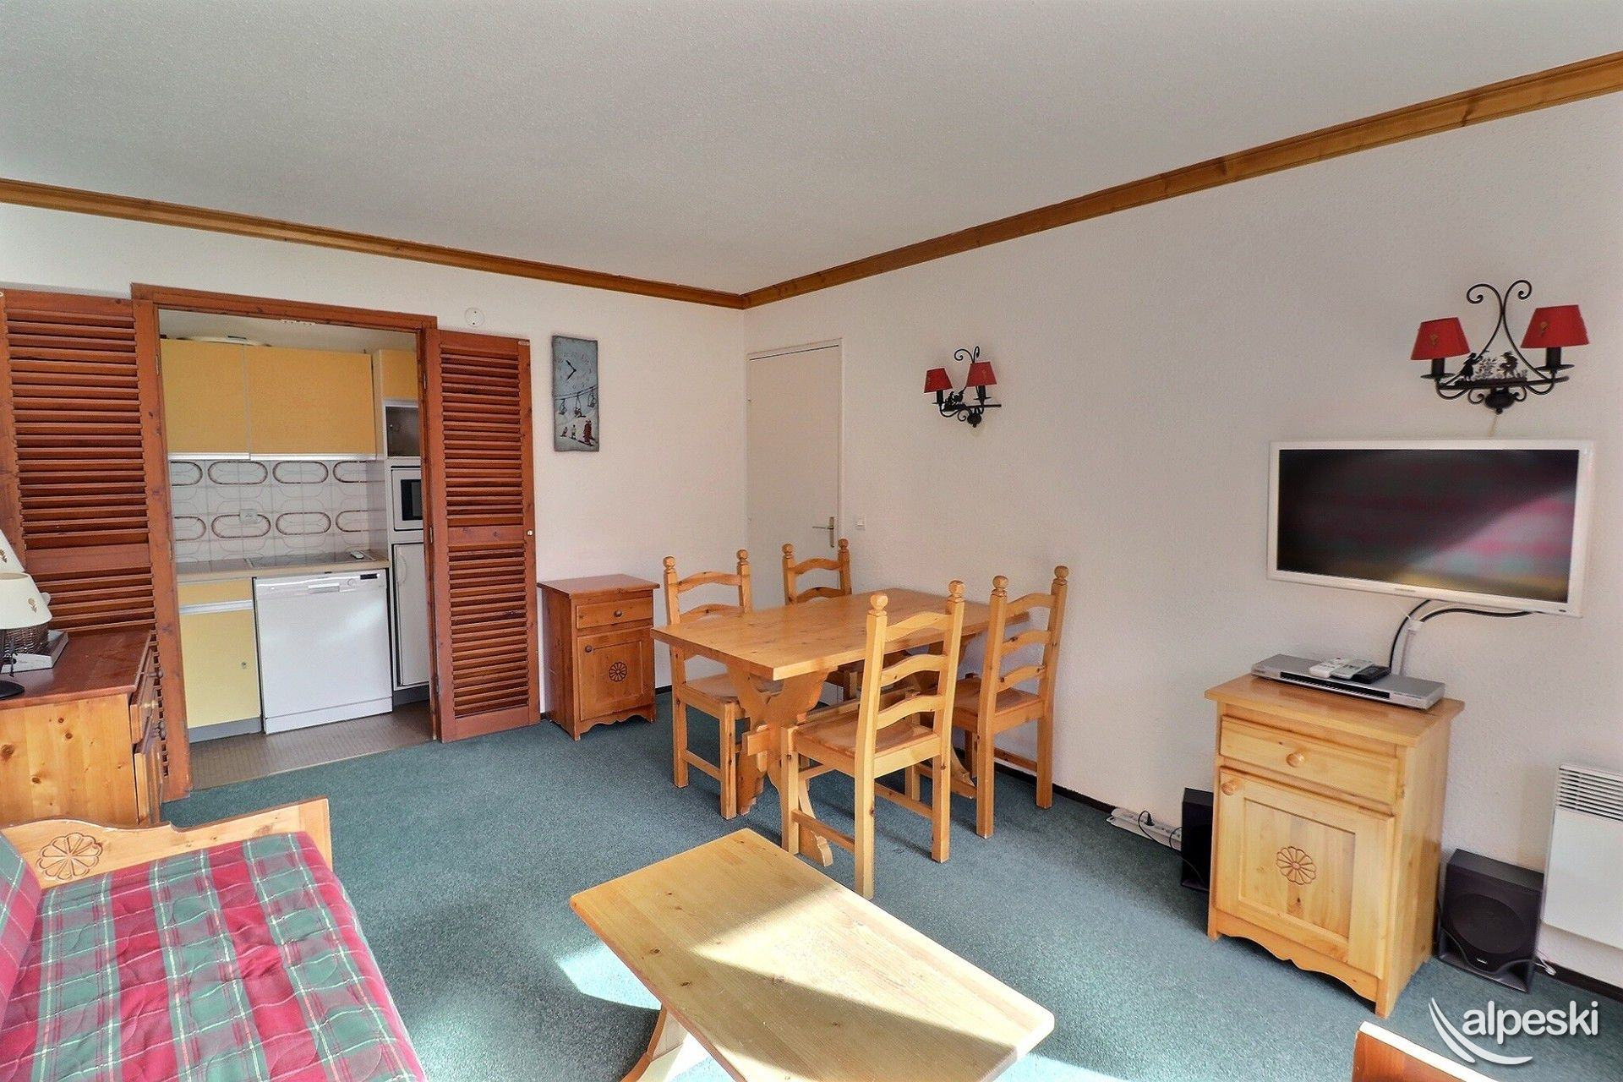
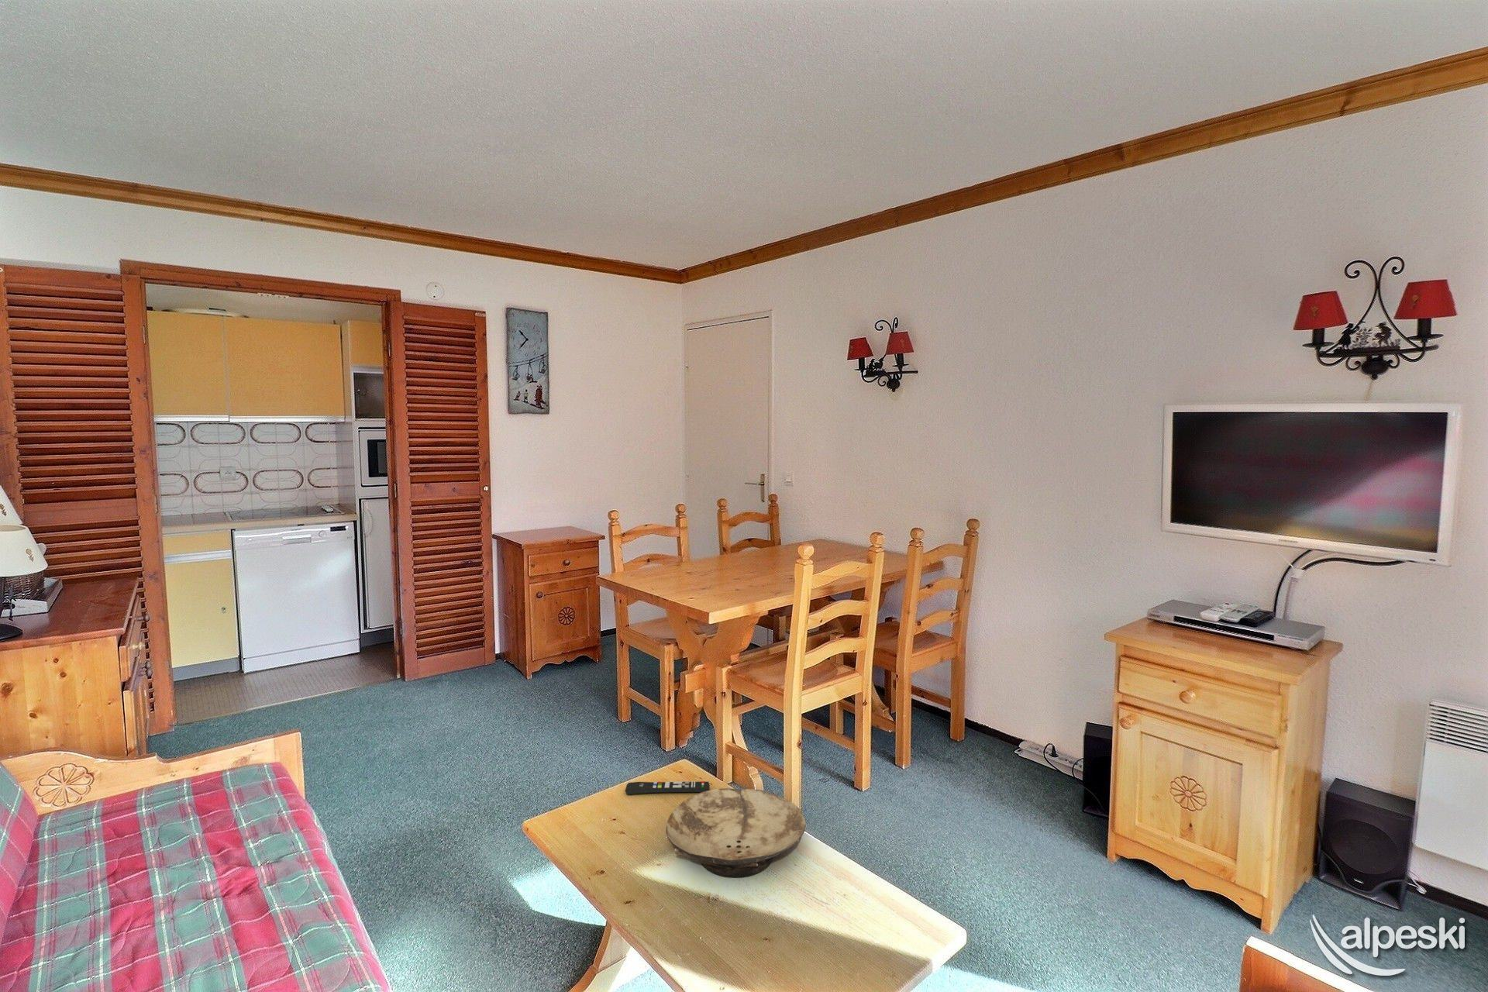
+ remote control (668, 787)
+ bowl (735, 838)
